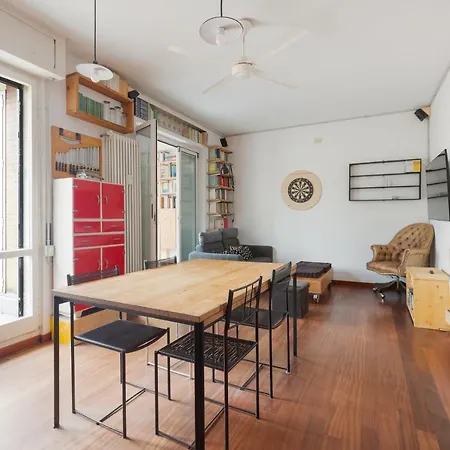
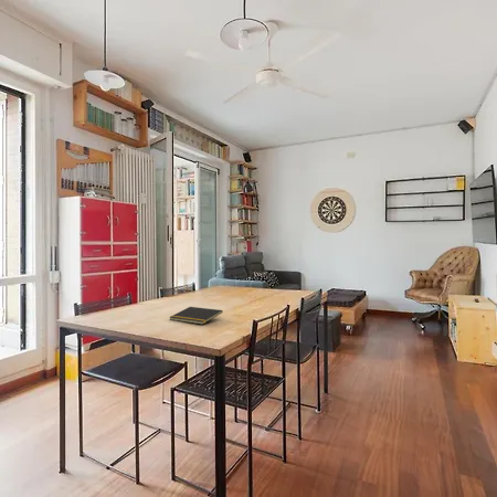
+ notepad (195, 315)
